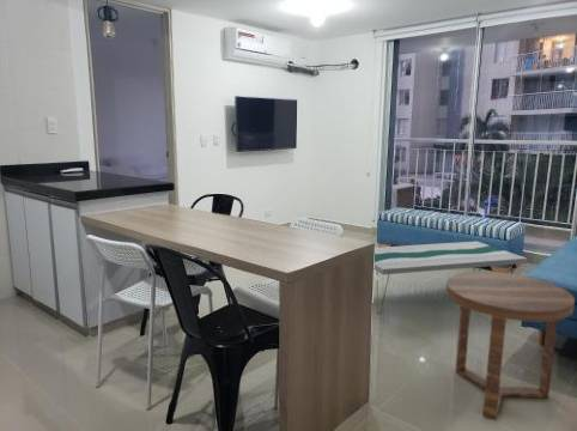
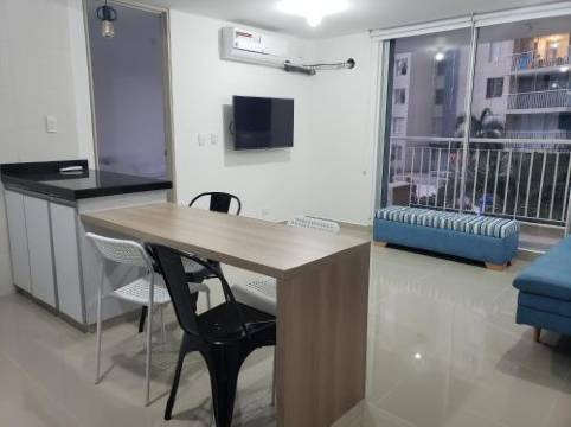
- side table (500, 341)
- coffee table (433, 269)
